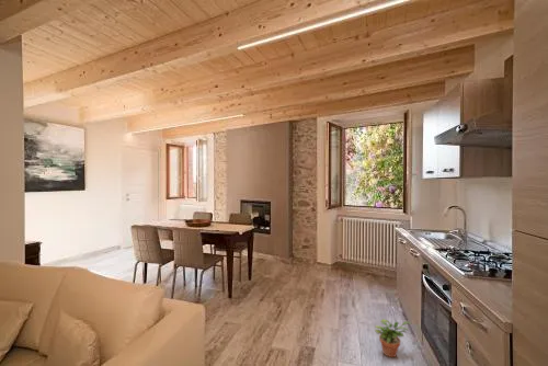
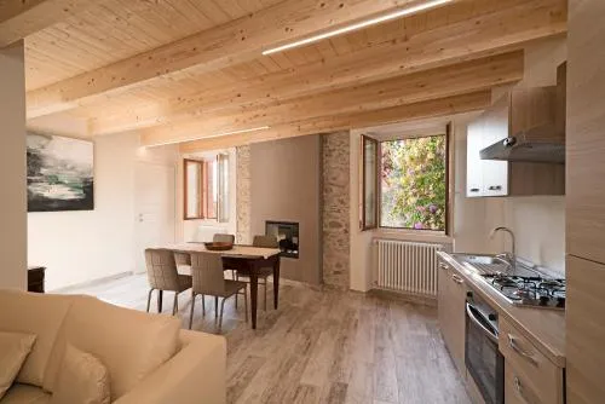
- potted plant (391, 334)
